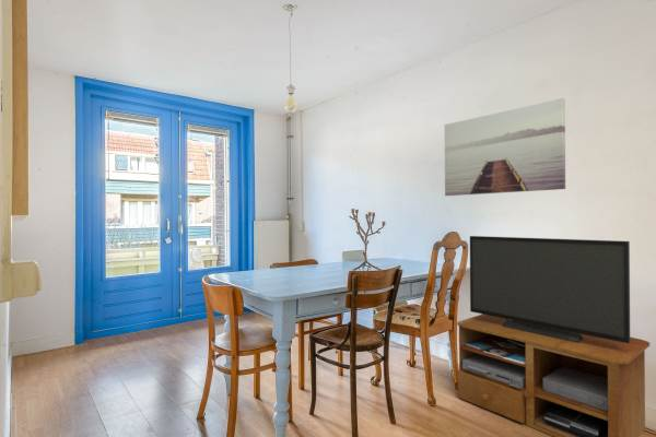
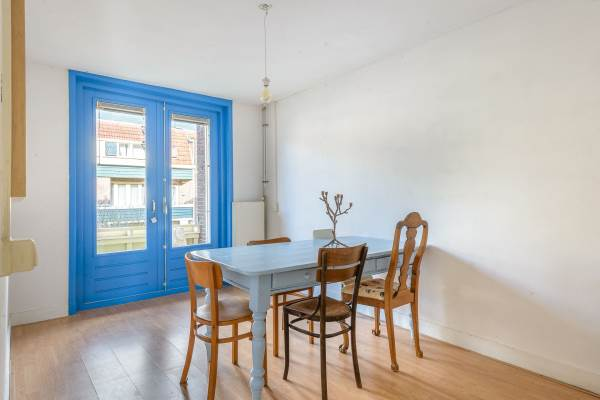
- tv stand (541, 326)
- wall art (497, 153)
